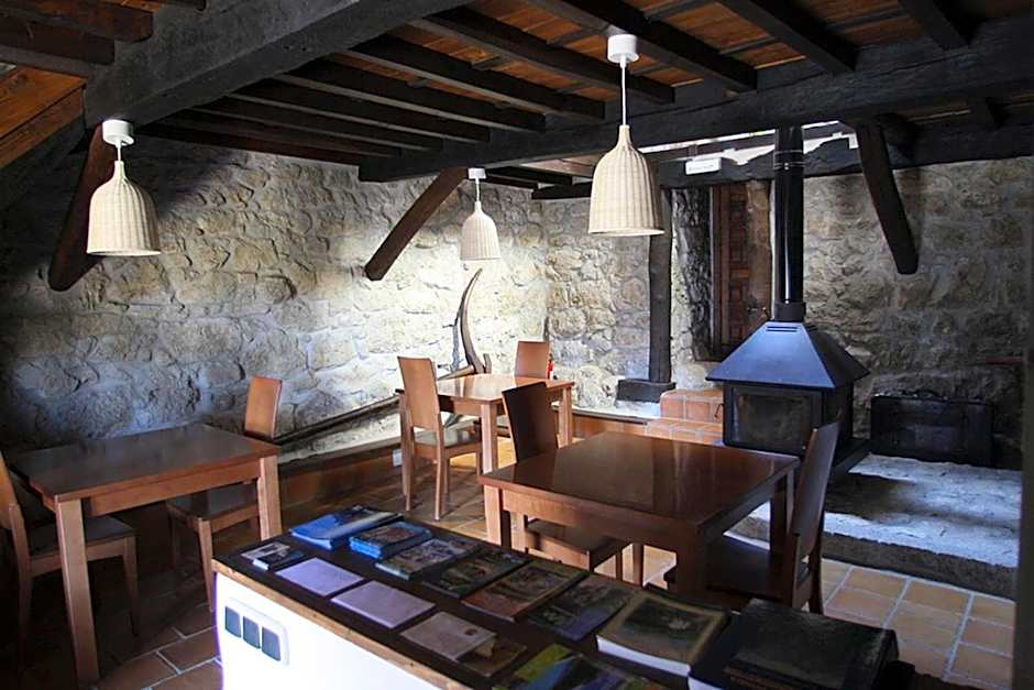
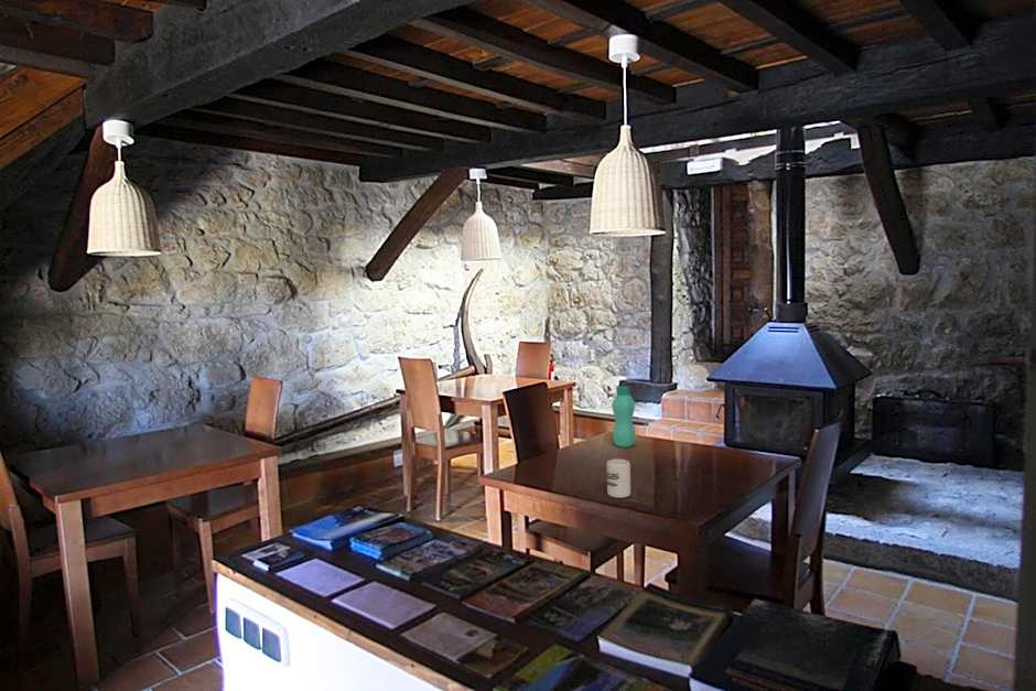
+ bottle (623, 415)
+ cup (618, 478)
